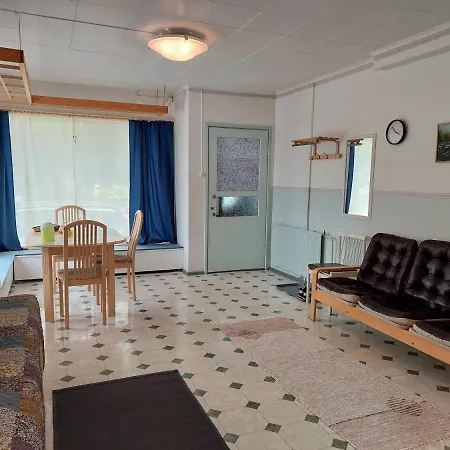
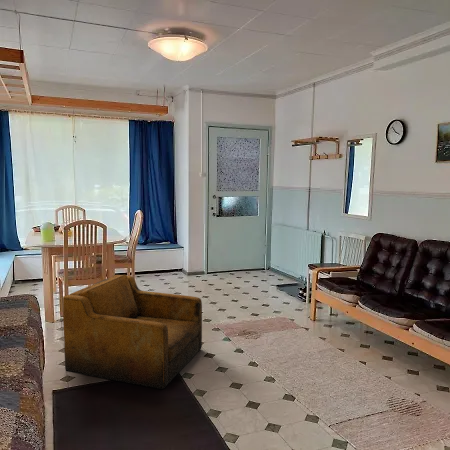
+ armchair (137, 322)
